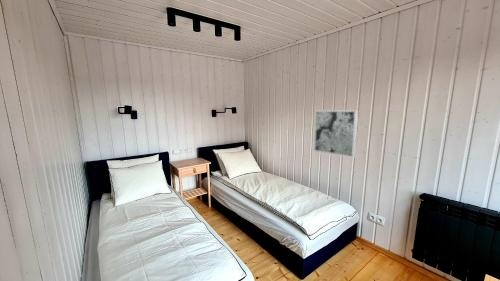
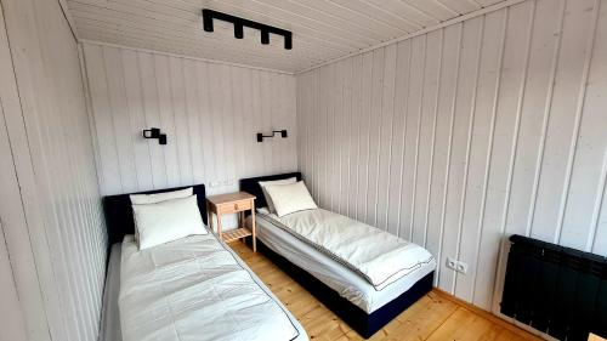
- wall art (333, 132)
